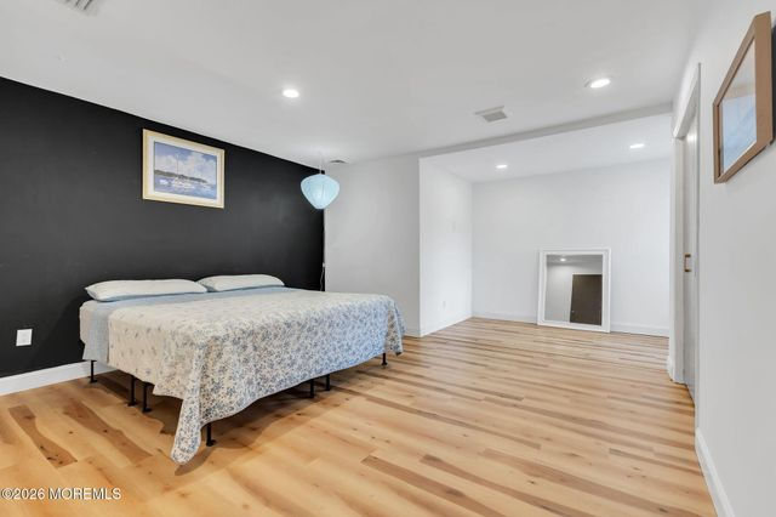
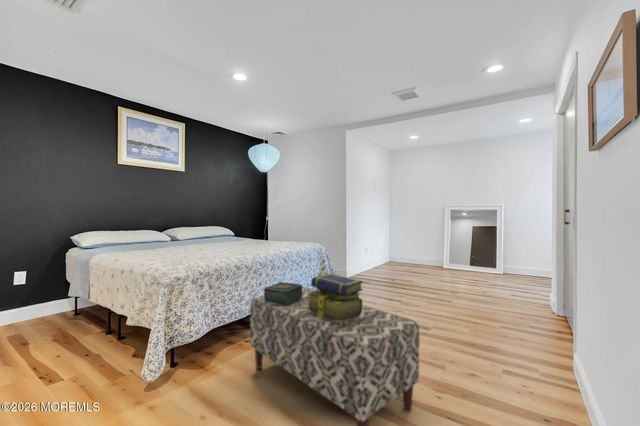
+ bench (324, 347)
+ decorative box (283, 292)
+ stack of books (336, 295)
